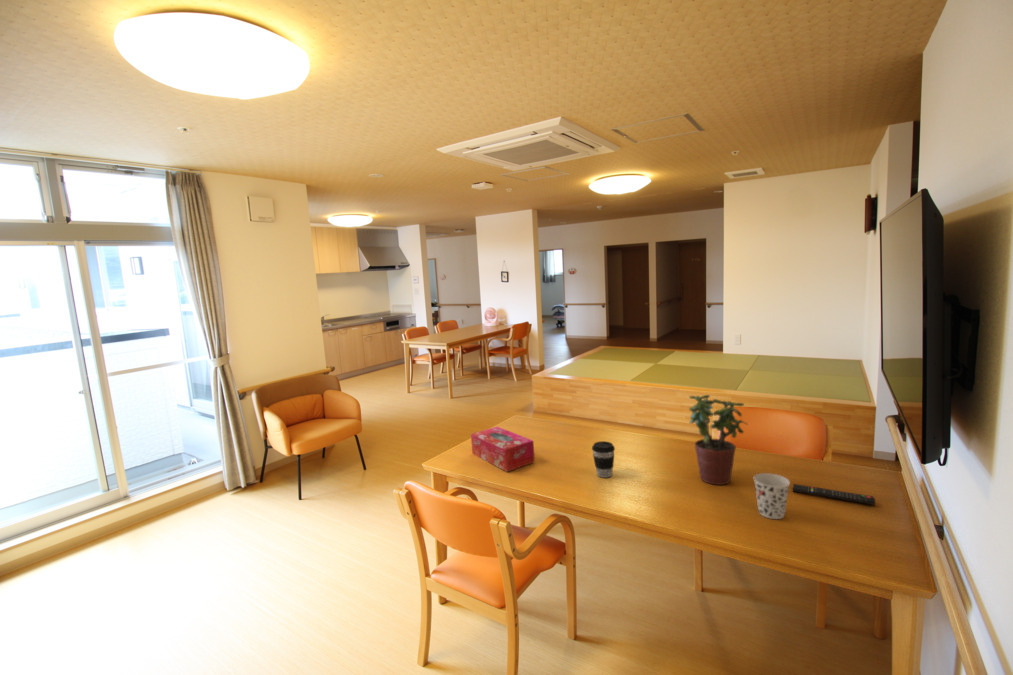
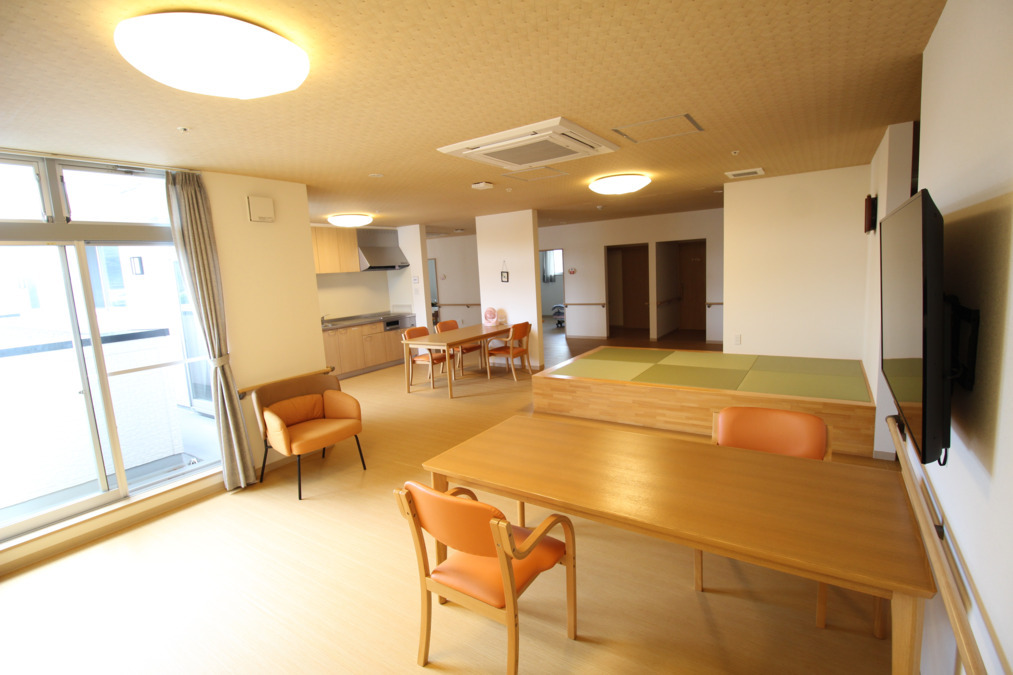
- tissue box (501, 447)
- cup (771, 496)
- coffee cup (603, 459)
- potted plant (710, 436)
- remote control (832, 494)
